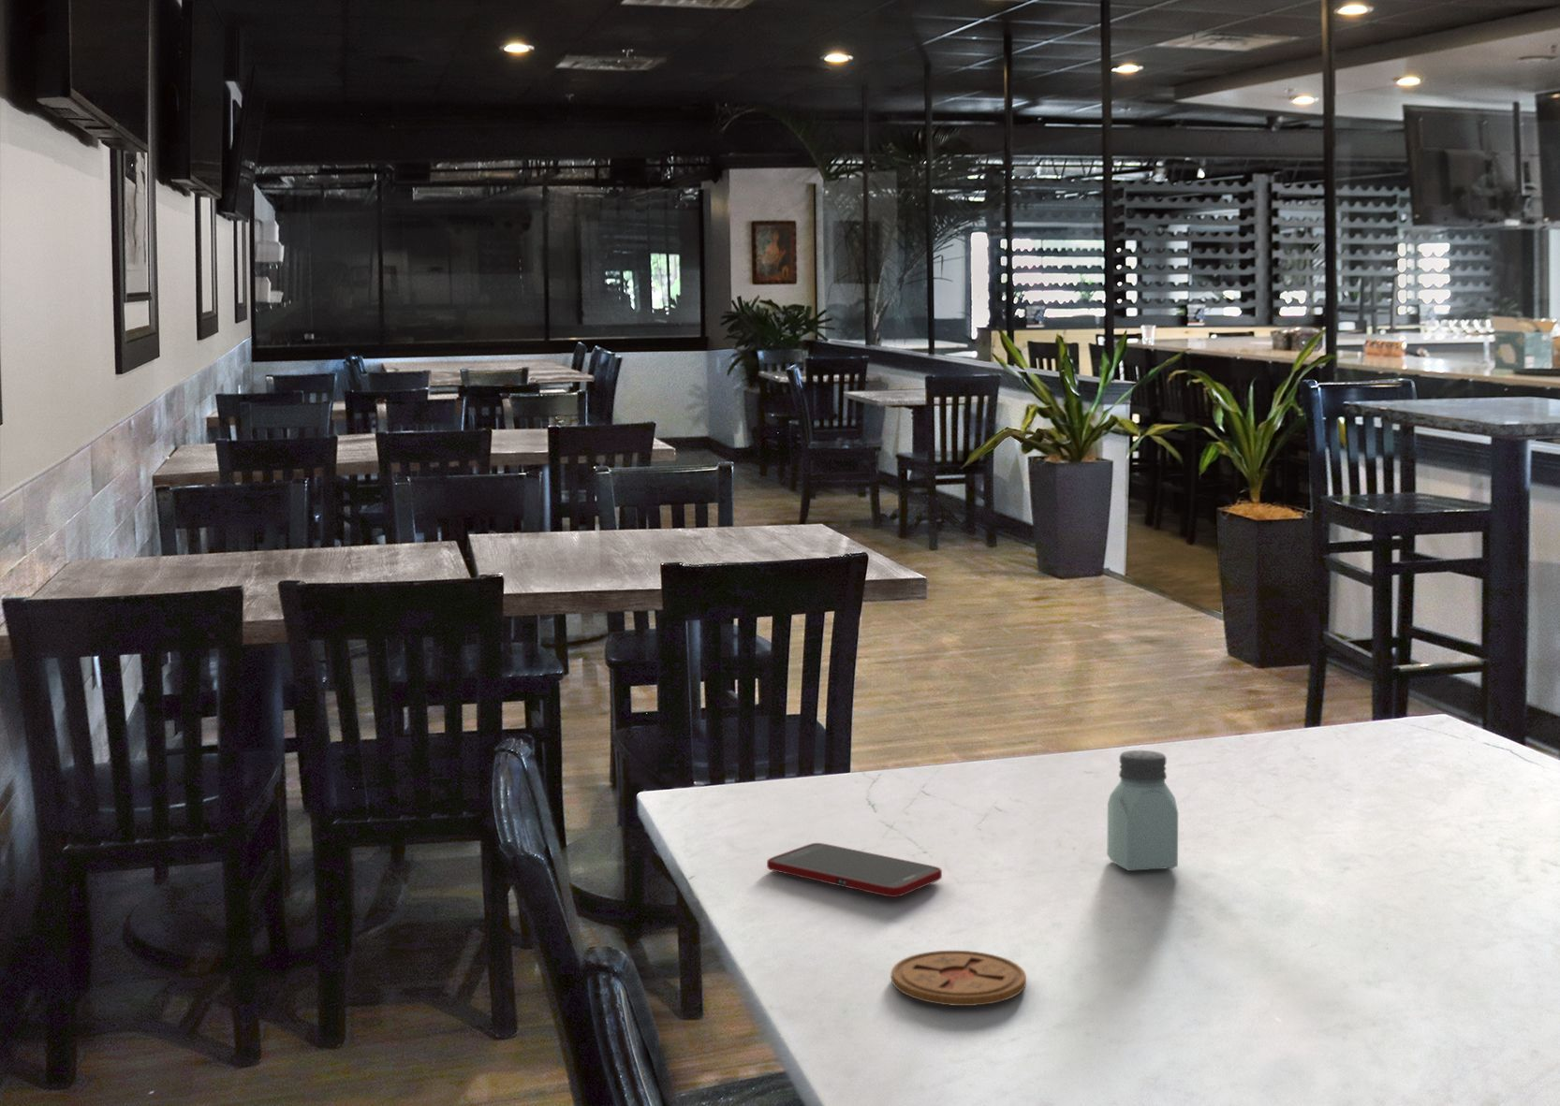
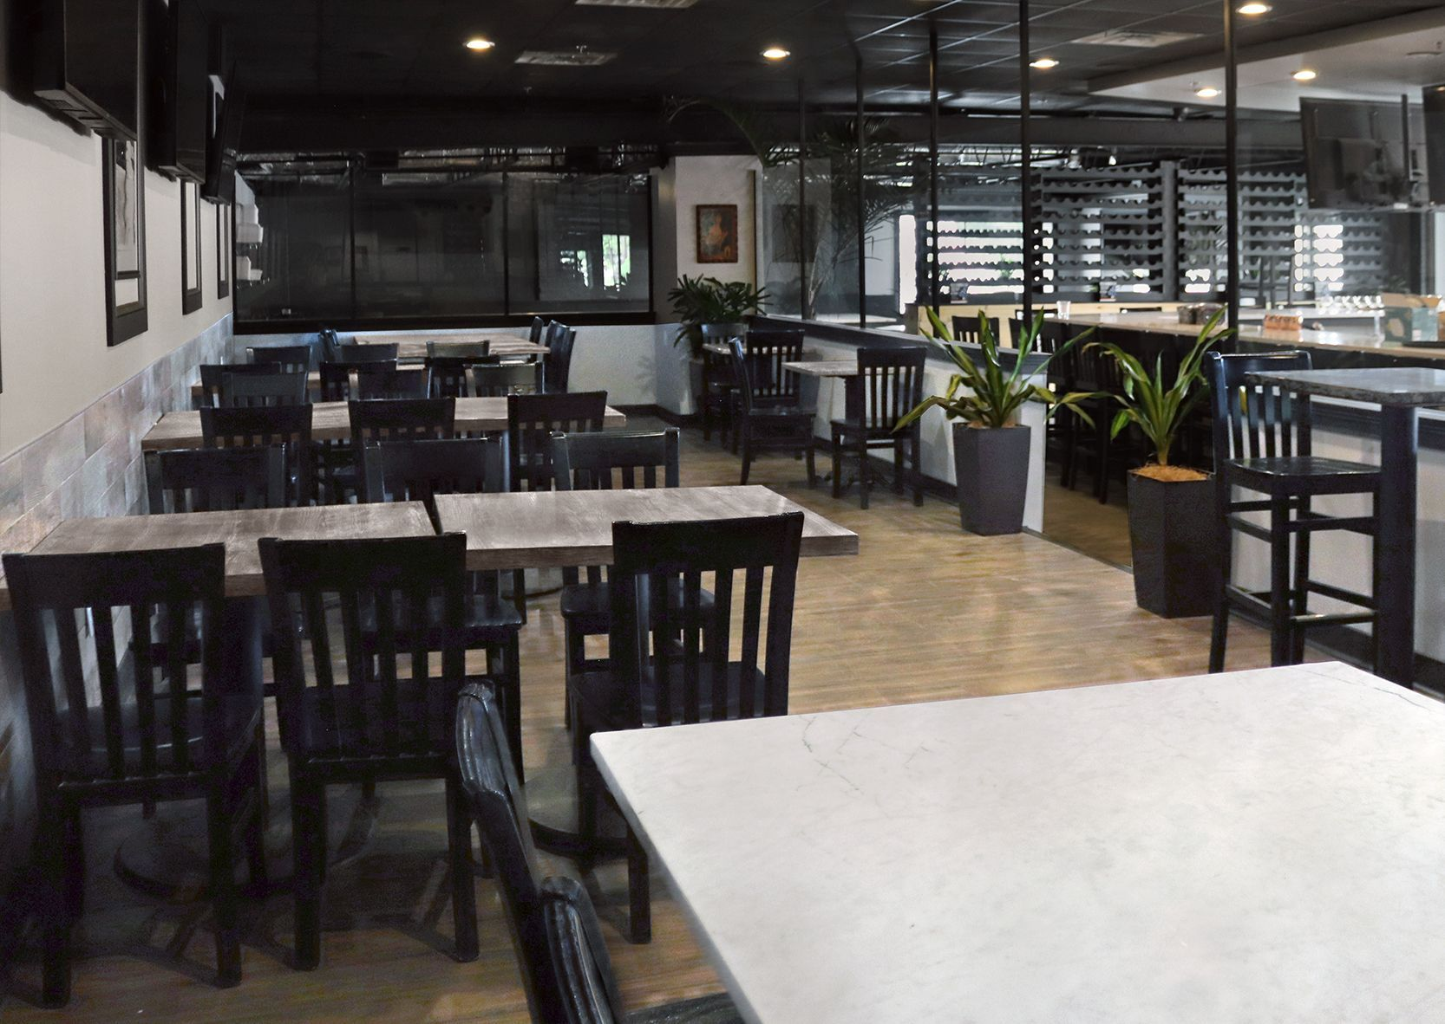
- saltshaker (1142, 808)
- cell phone (854, 869)
- coaster (958, 977)
